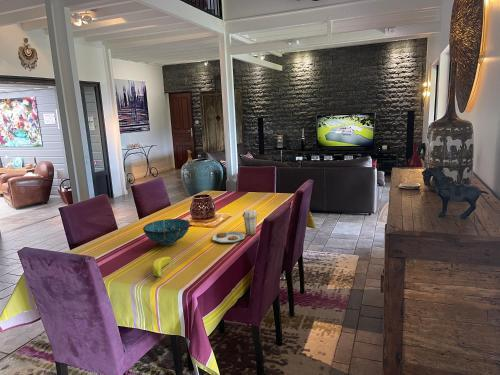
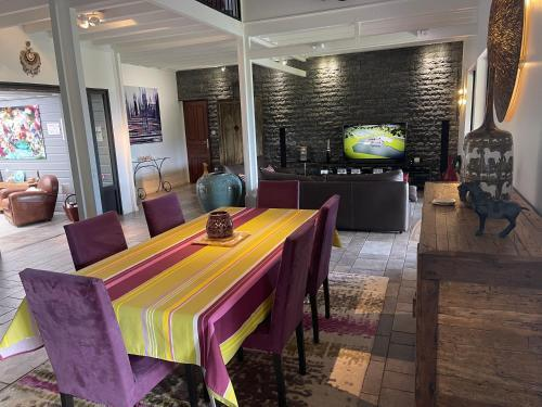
- decorative bowl (167, 233)
- banana (162, 266)
- plate (235, 231)
